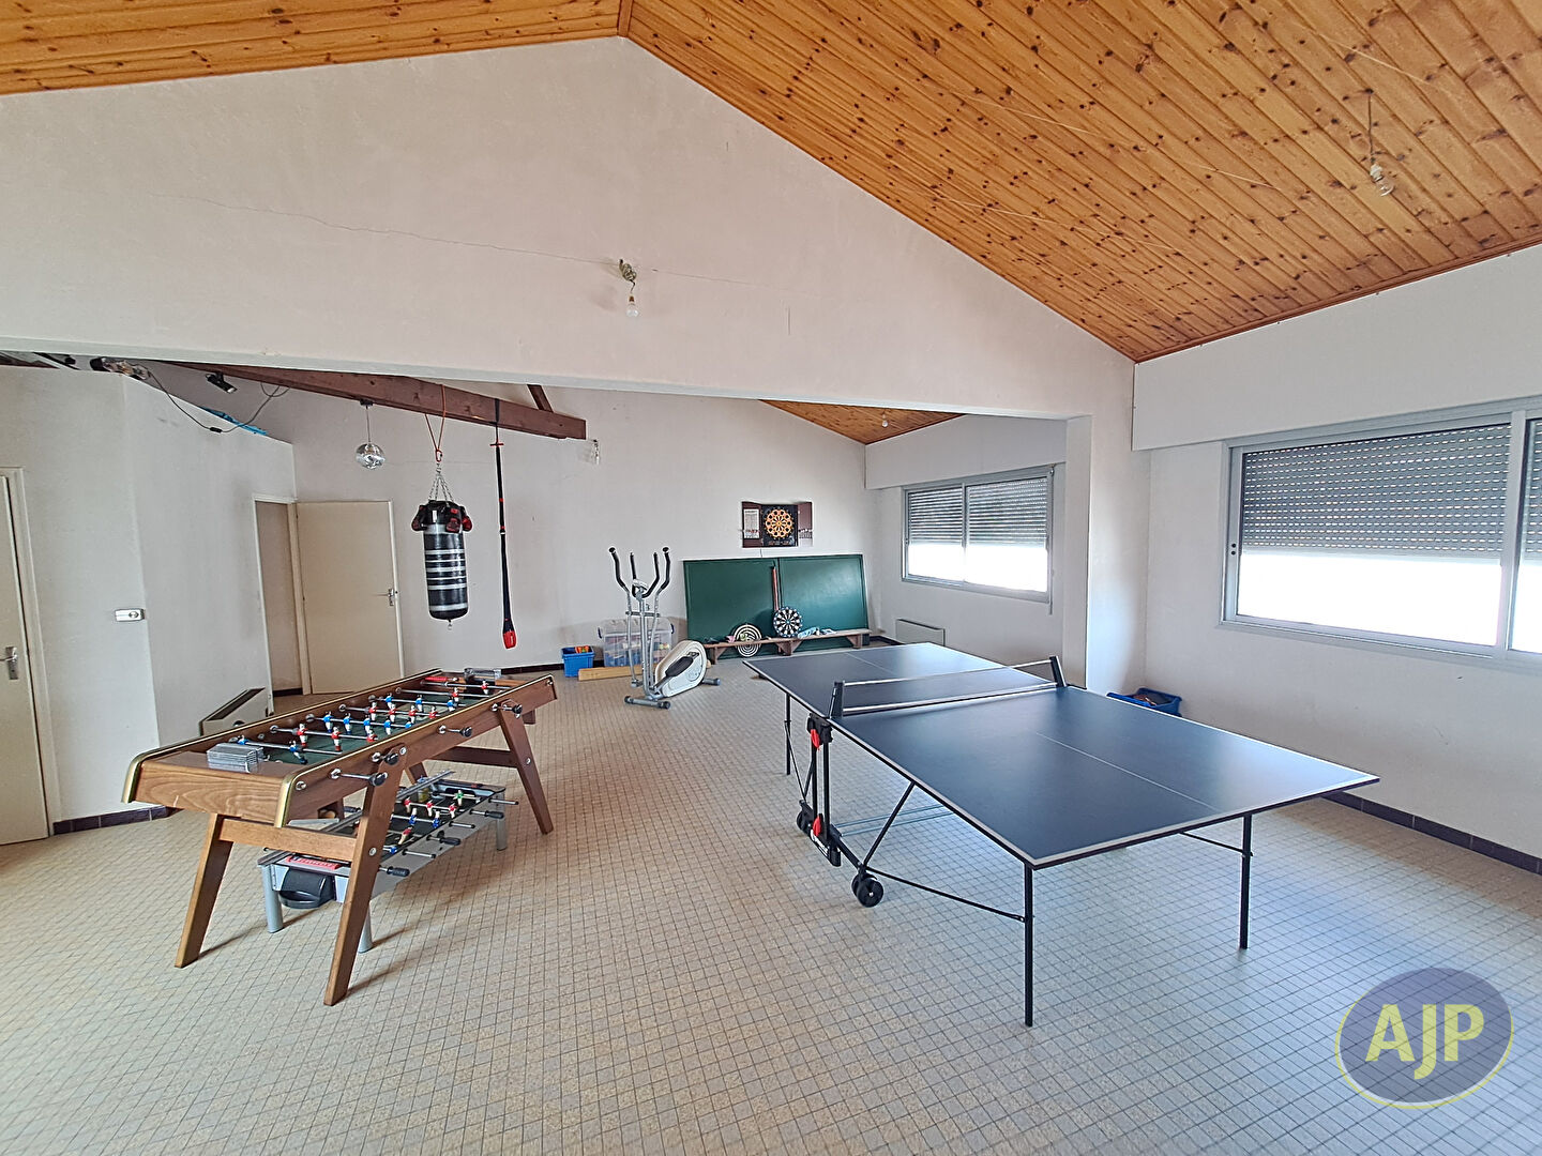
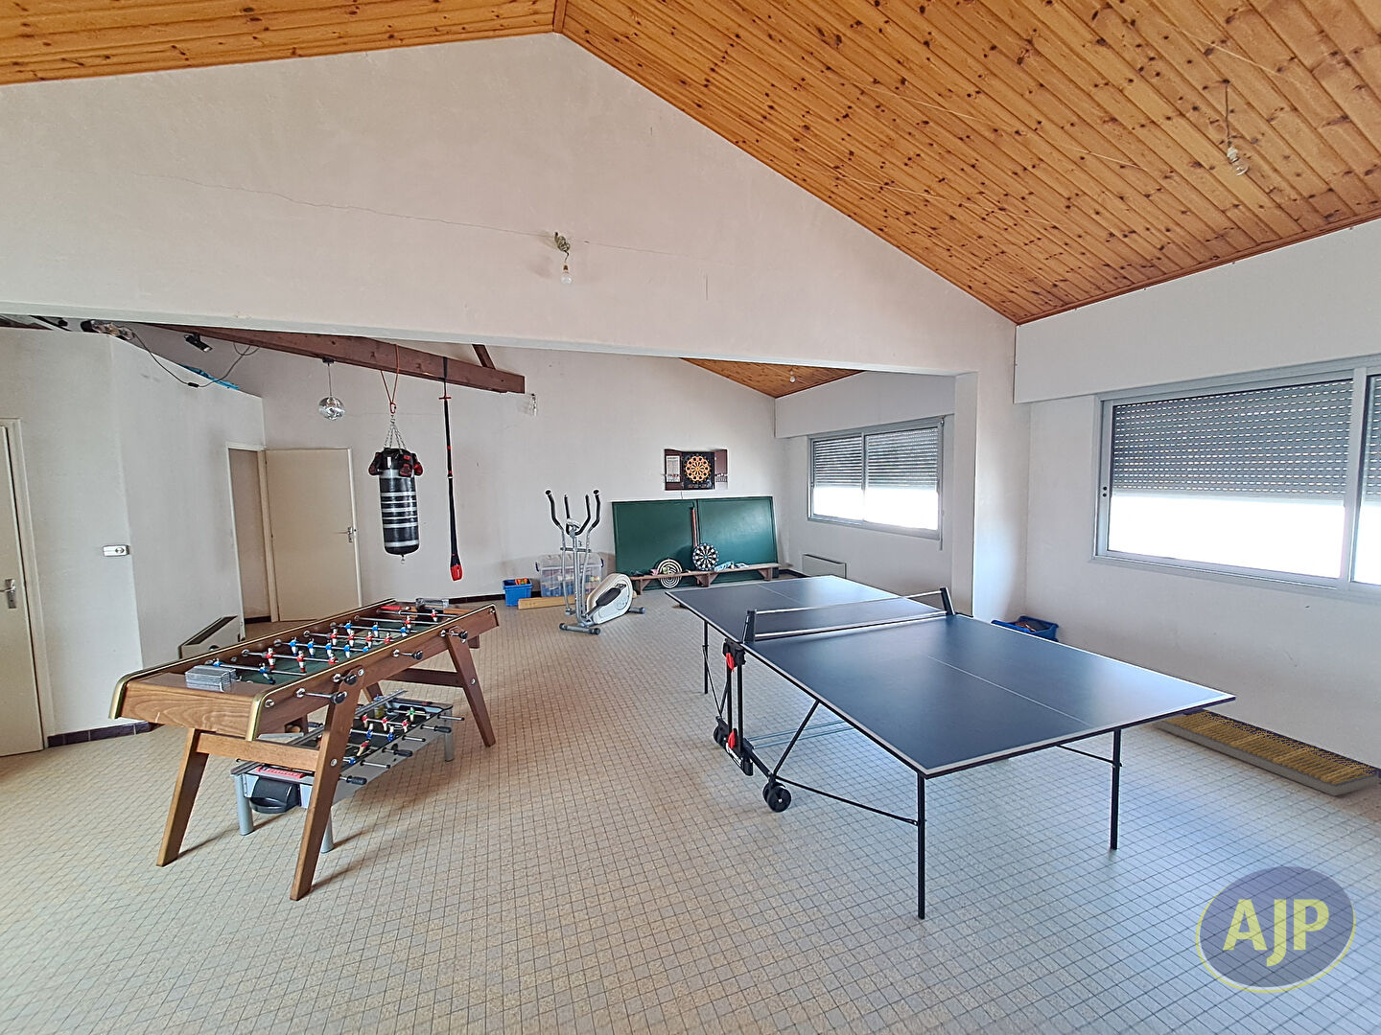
+ basket (1255, 741)
